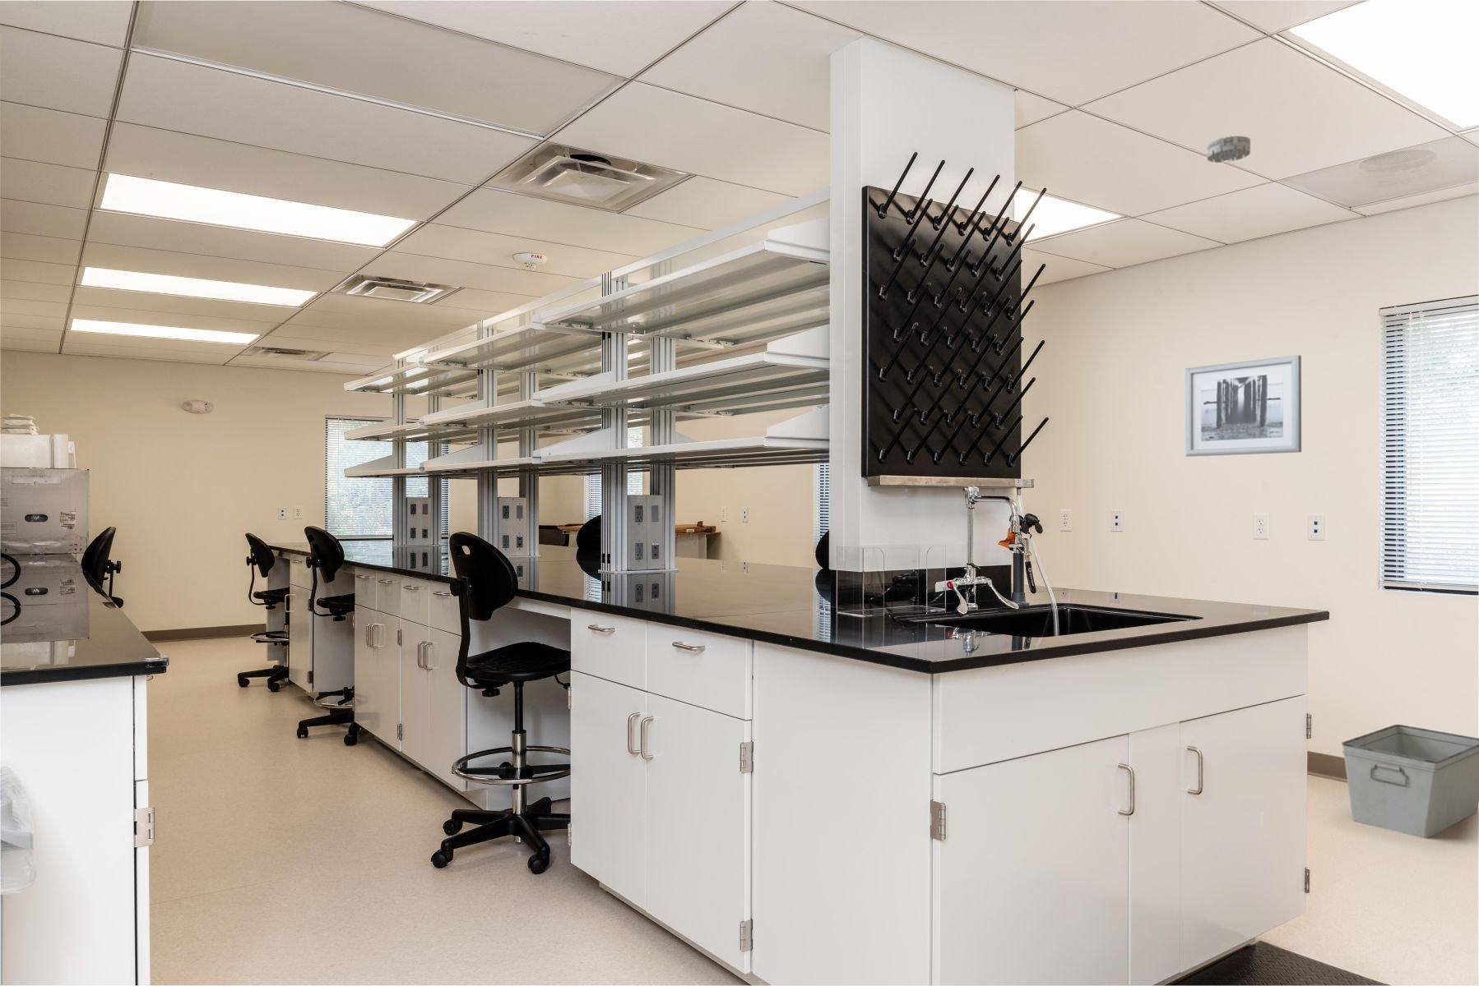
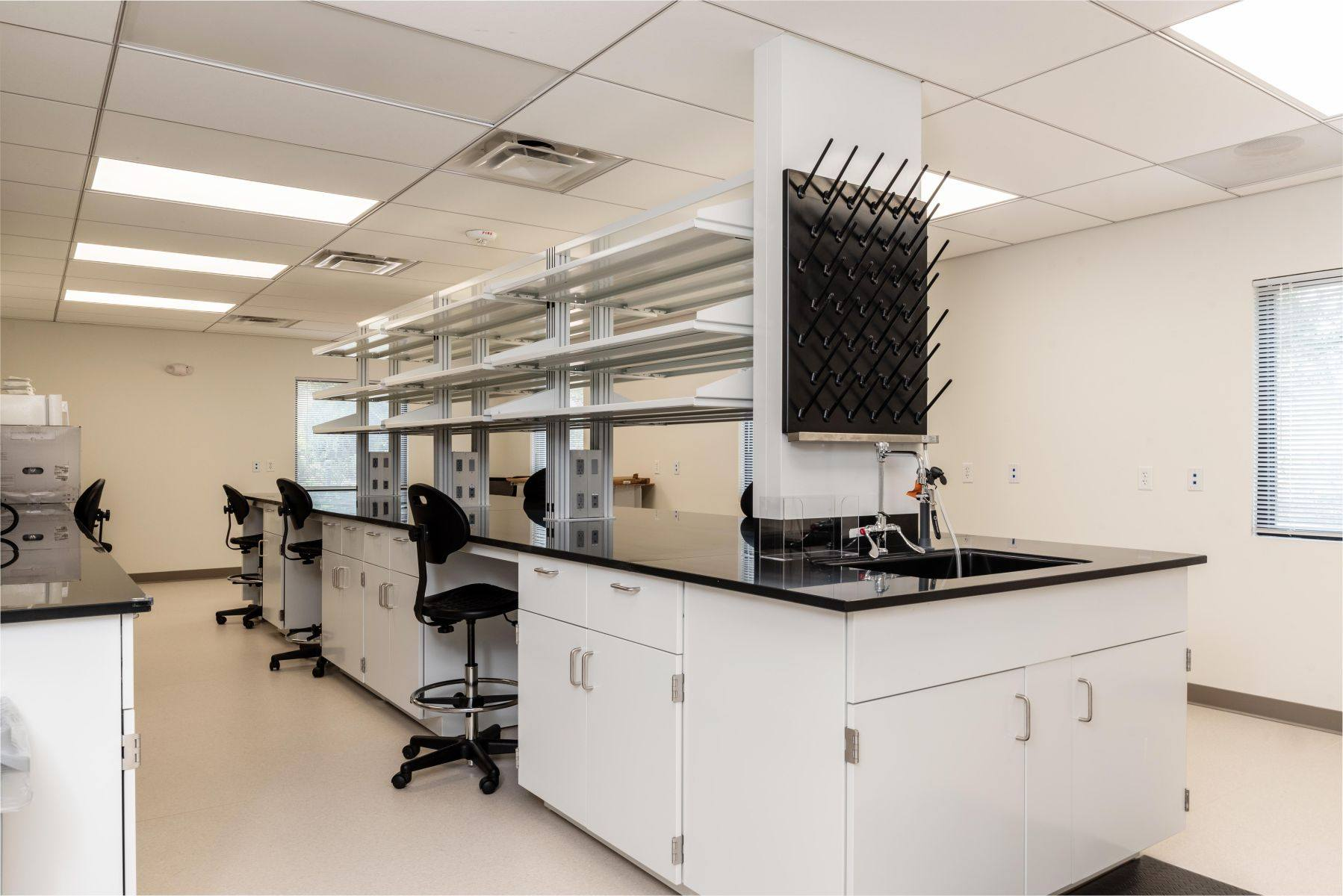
- storage bin (1415, 778)
- smoke detector (1228, 147)
- wall art (1240, 407)
